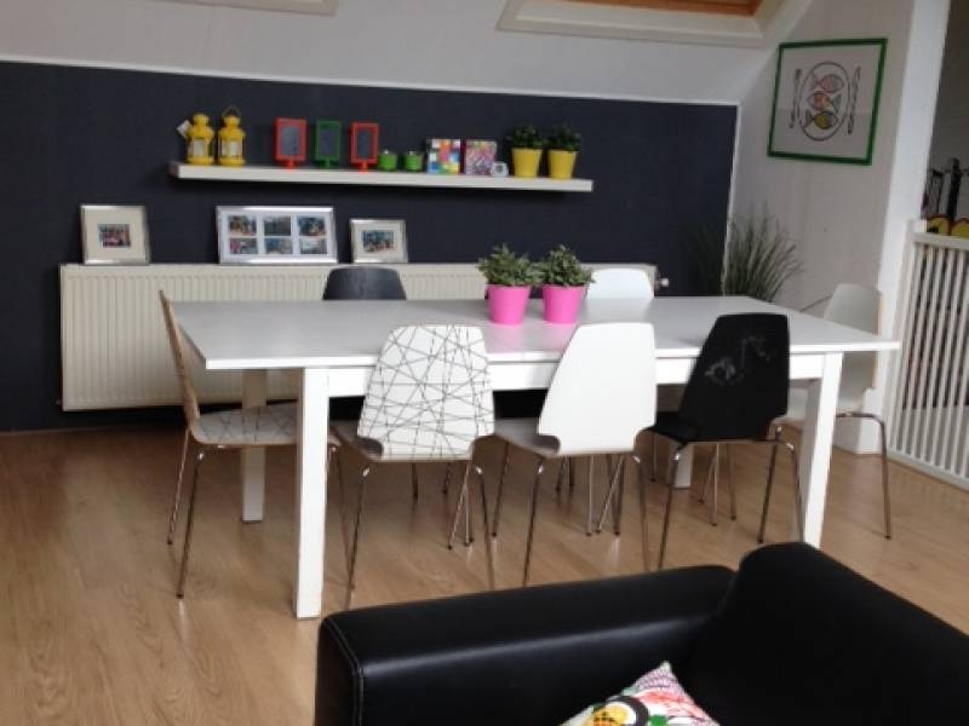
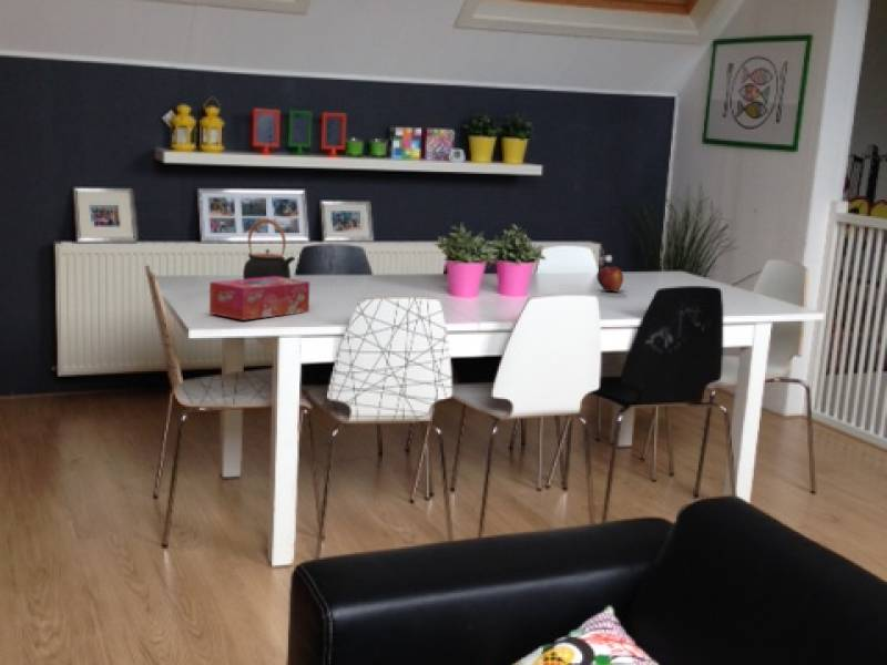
+ tissue box (259, 297)
+ fruit (610, 278)
+ teapot (271, 254)
